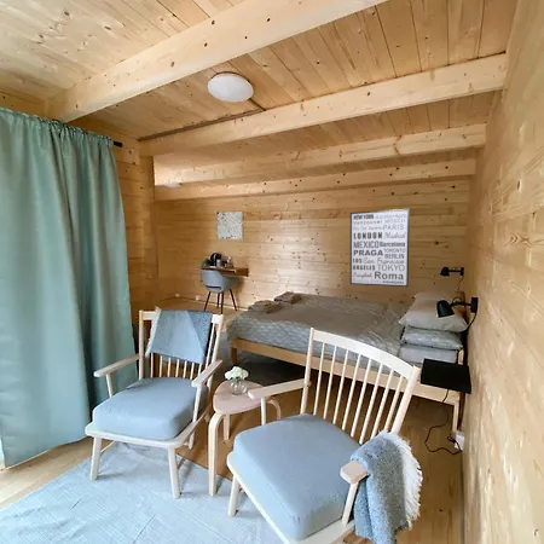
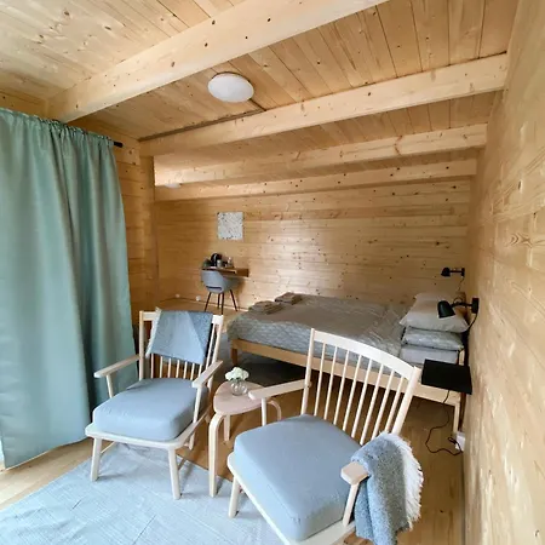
- wall art (378, 248)
